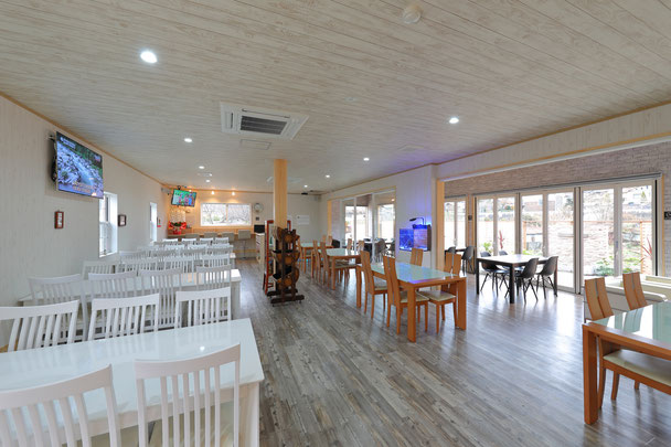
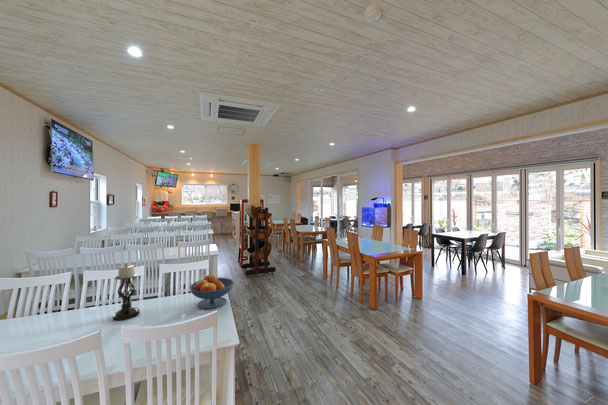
+ candle holder (126, 290)
+ fruit bowl (212, 290)
